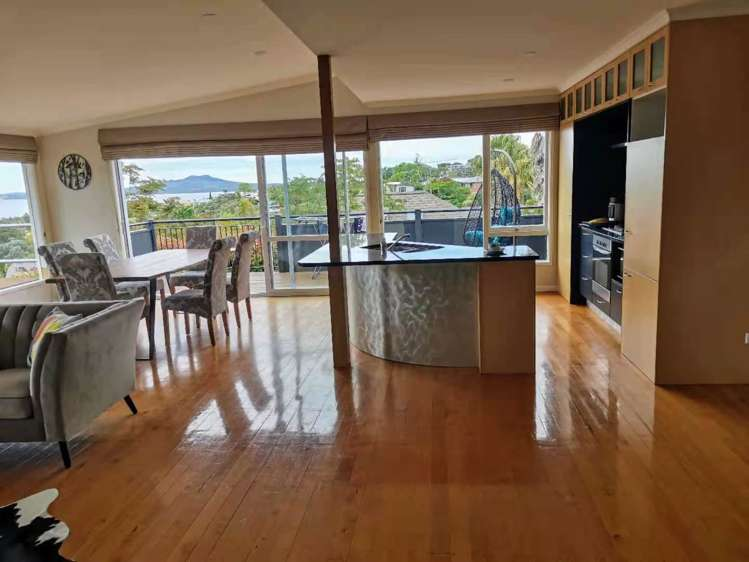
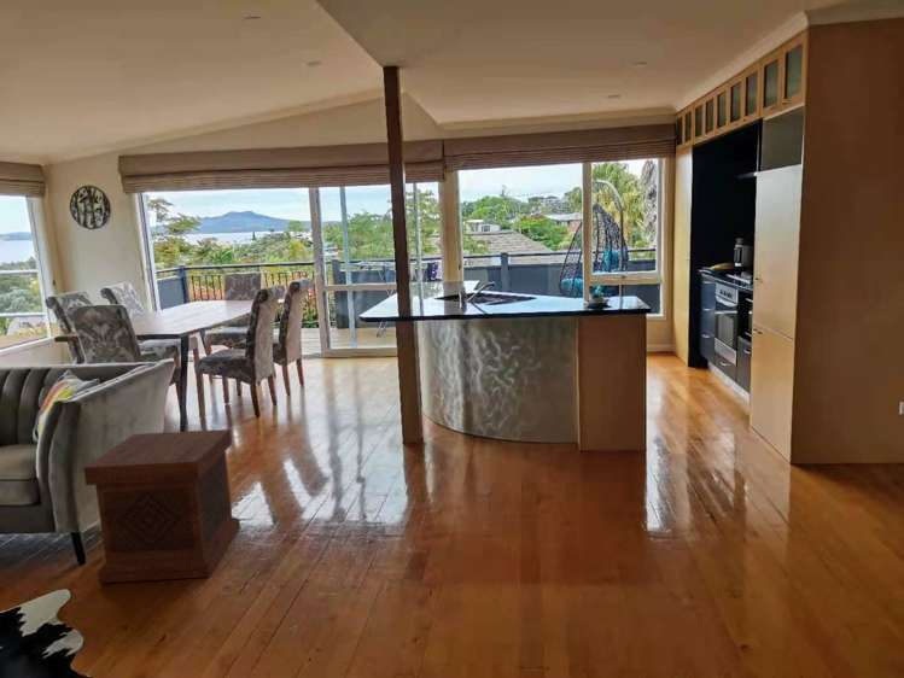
+ side table (169, 501)
